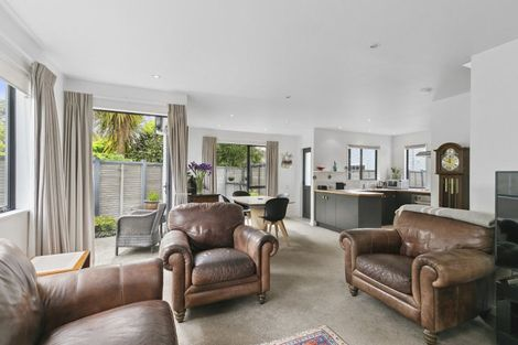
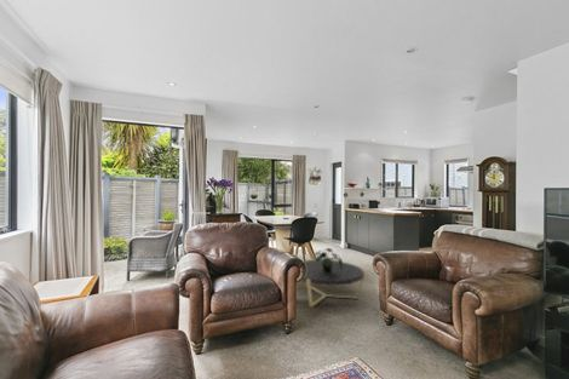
+ coffee table (324, 282)
+ potted plant (328, 259)
